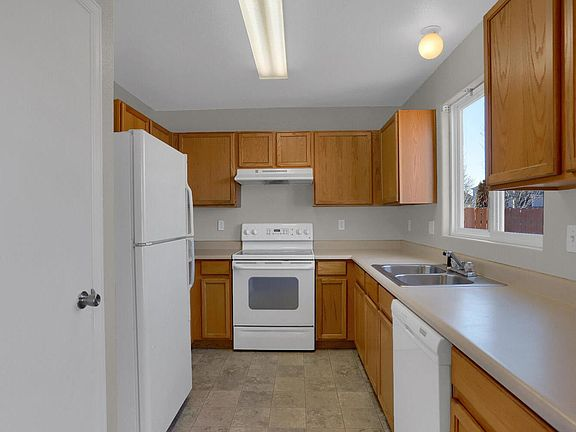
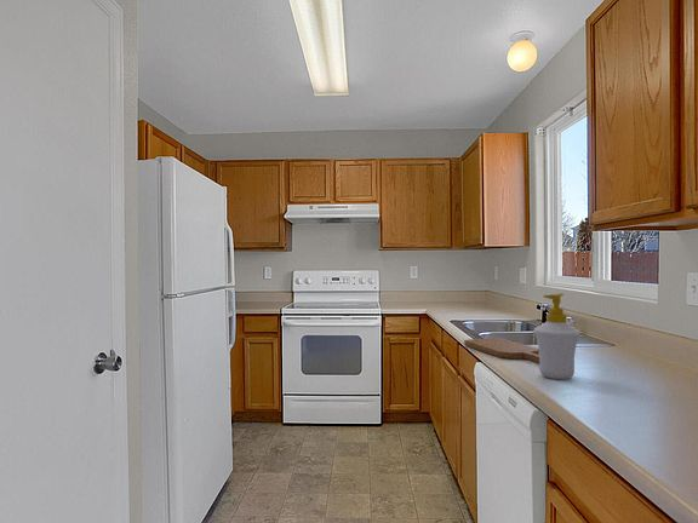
+ soap bottle (556, 334)
+ cutting board (511, 350)
